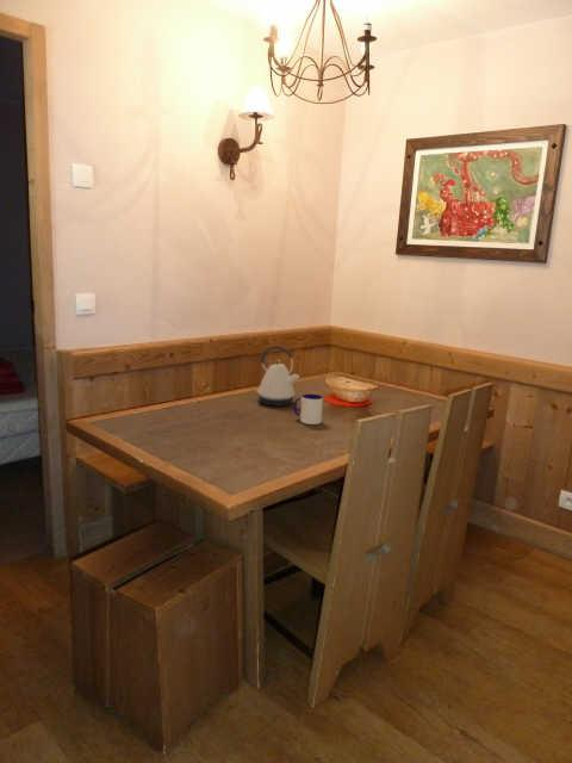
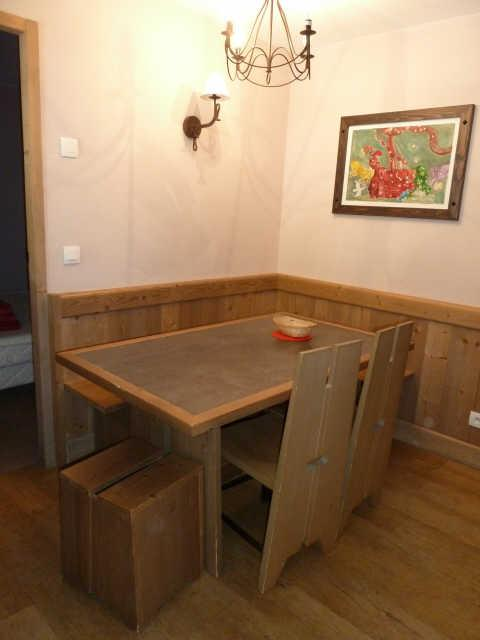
- kettle (278, 374)
- mug (307, 408)
